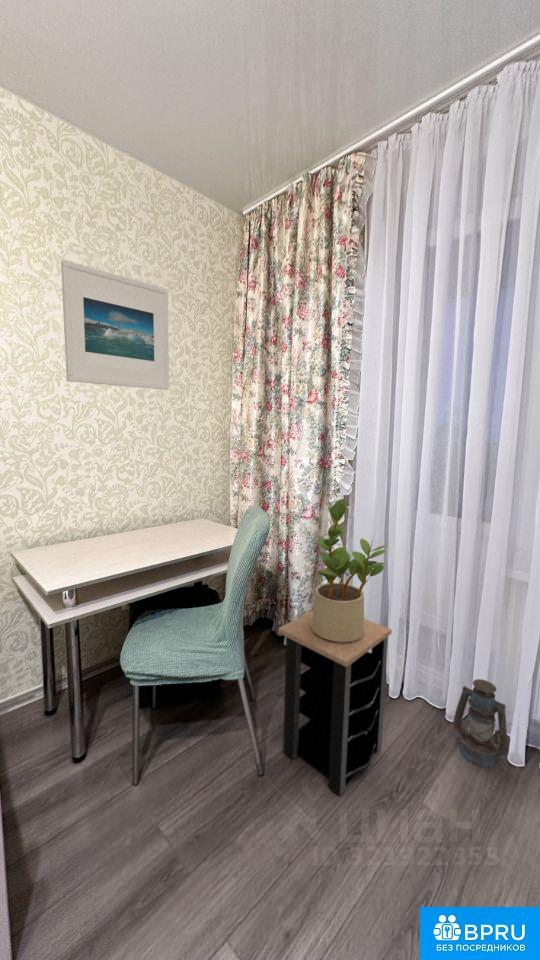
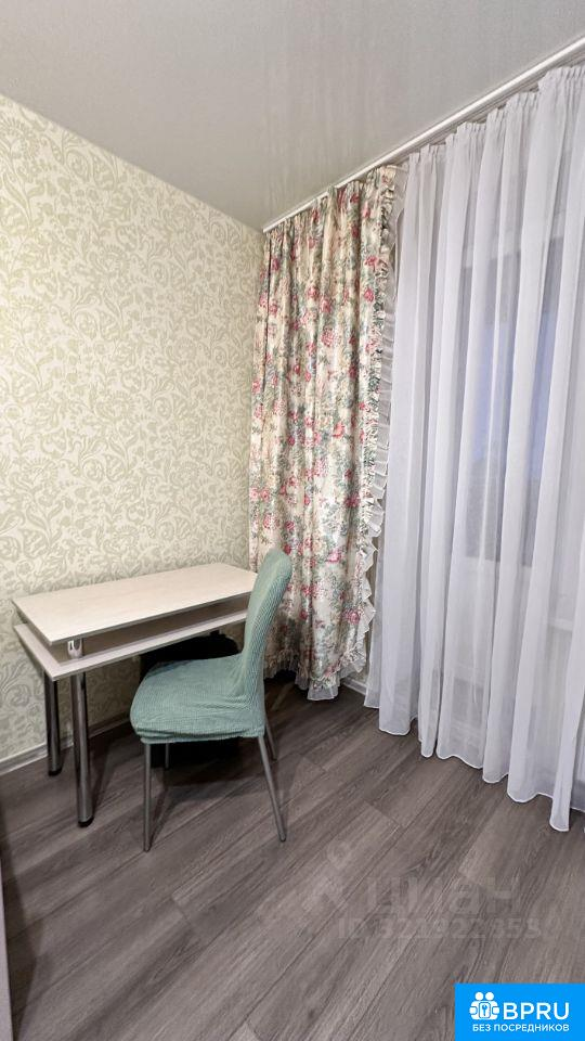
- lantern (480, 719)
- potted plant (349, 566)
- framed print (120, 331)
- side table (334, 690)
